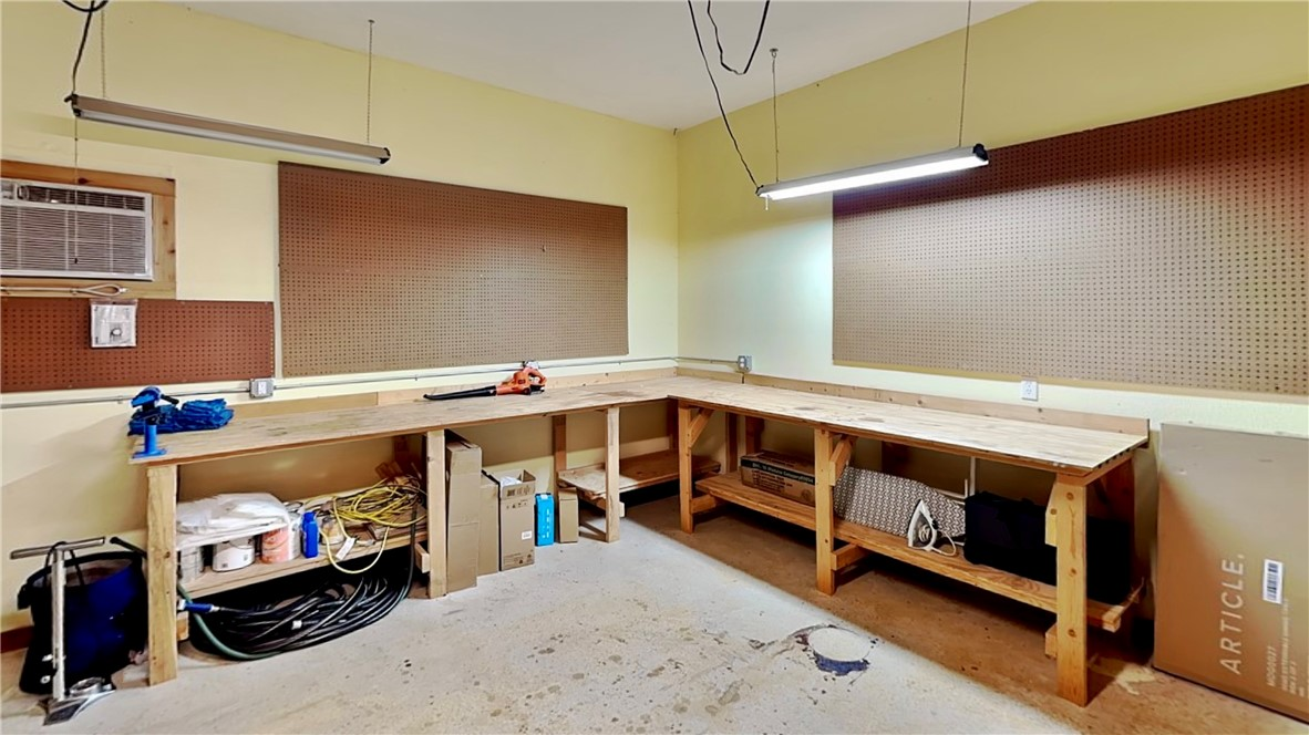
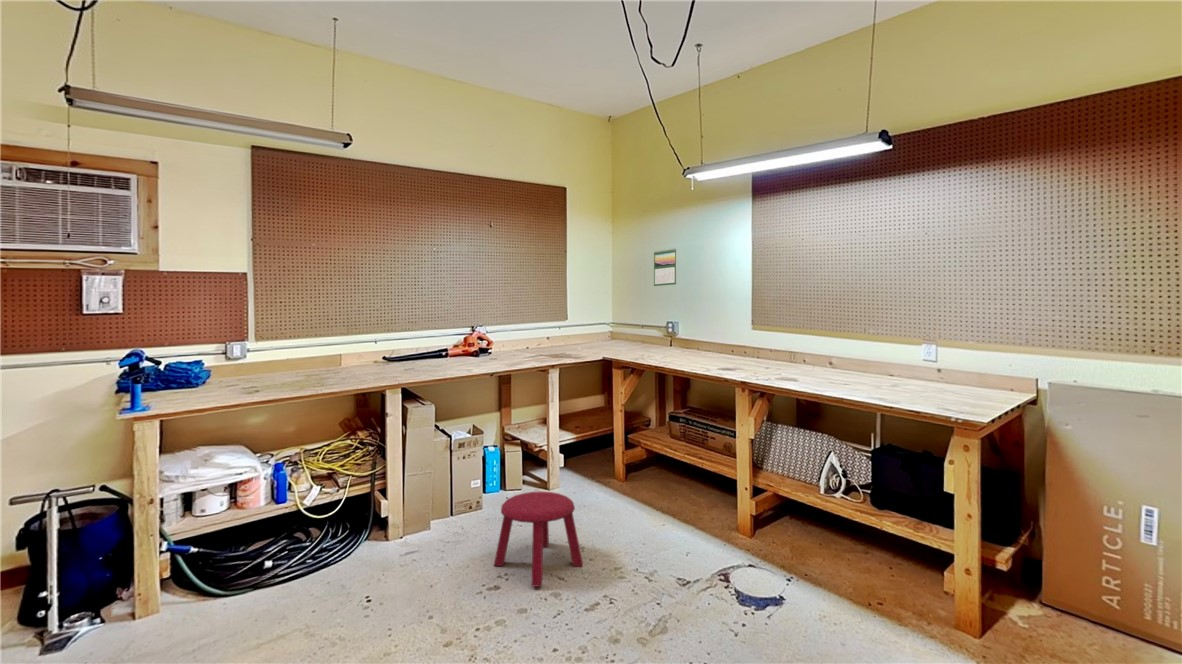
+ stool (538, 532)
+ calendar (665, 267)
